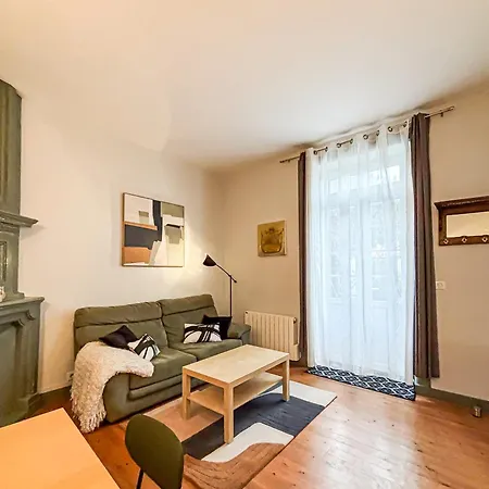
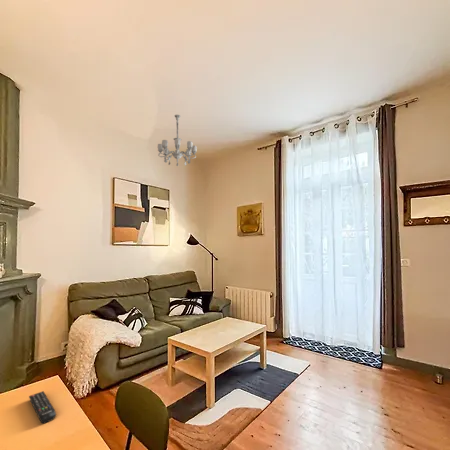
+ remote control (41, 405)
+ chandelier (177, 140)
